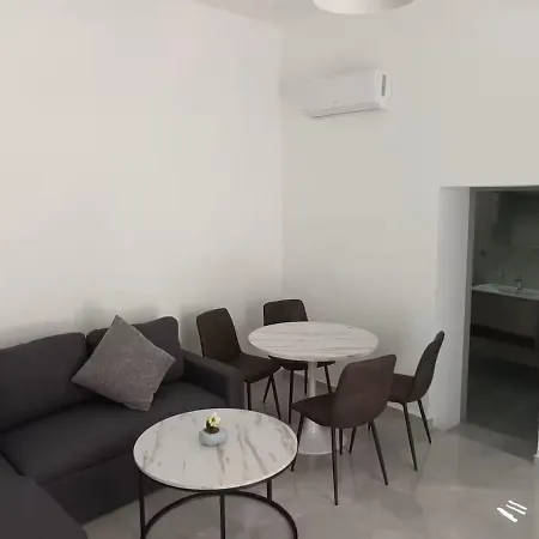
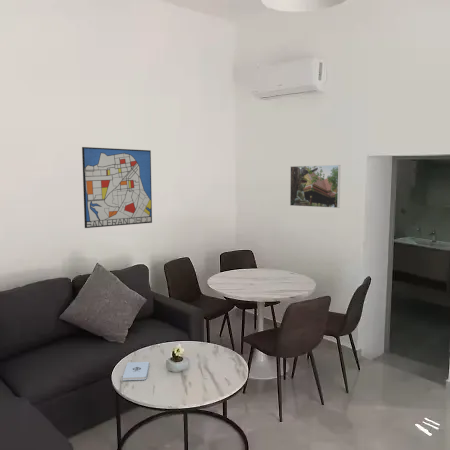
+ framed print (314, 186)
+ wall art (119, 187)
+ notepad (136, 370)
